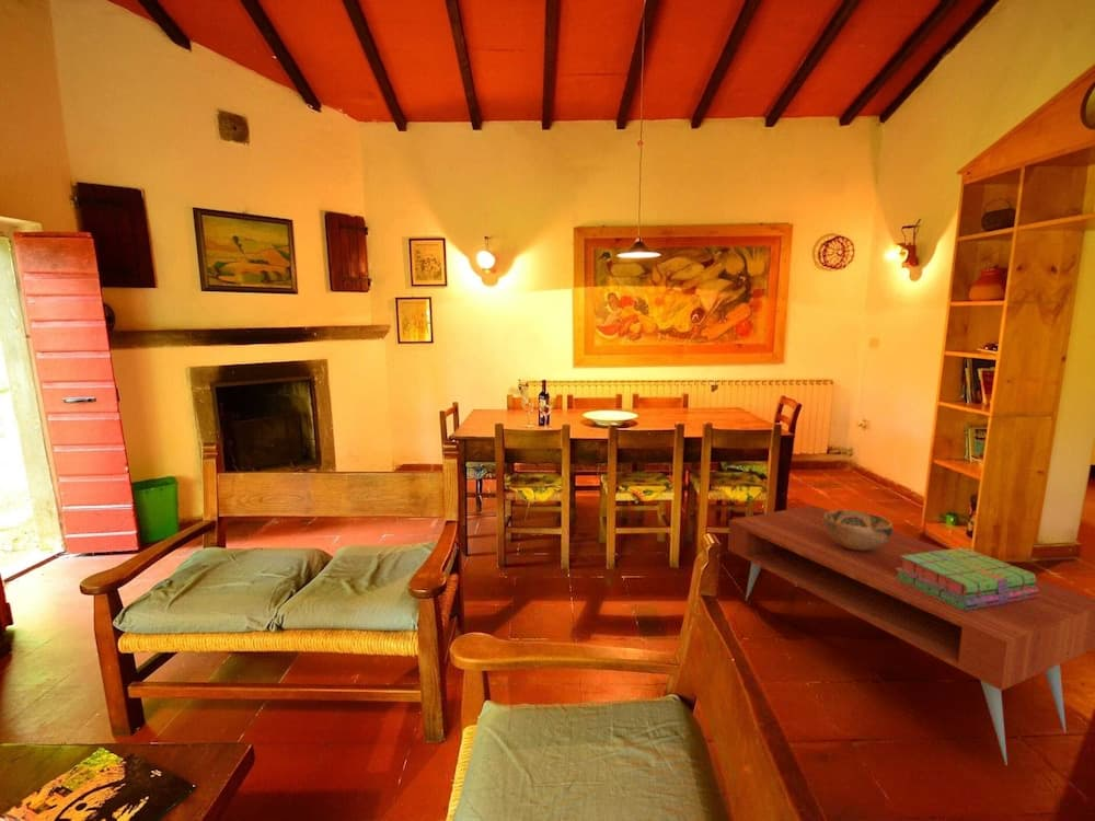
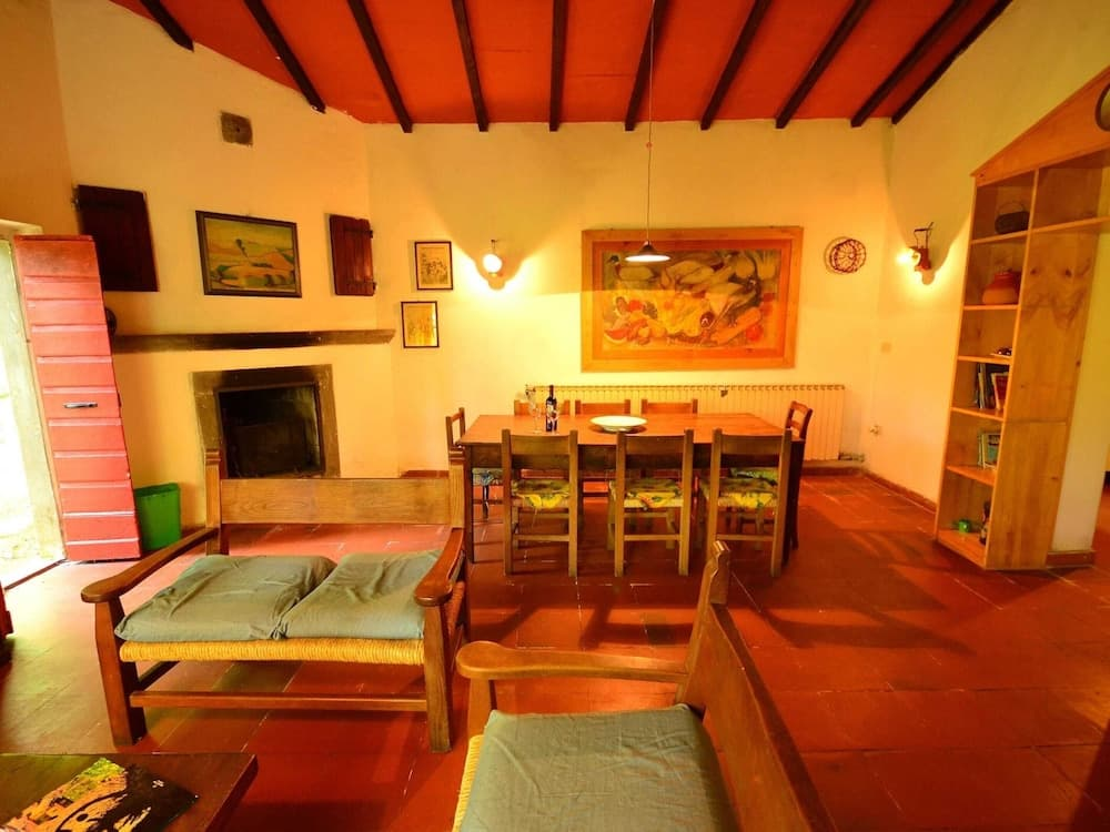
- stack of books (964, 576)
- coffee table (877, 604)
- decorative bowl (856, 532)
